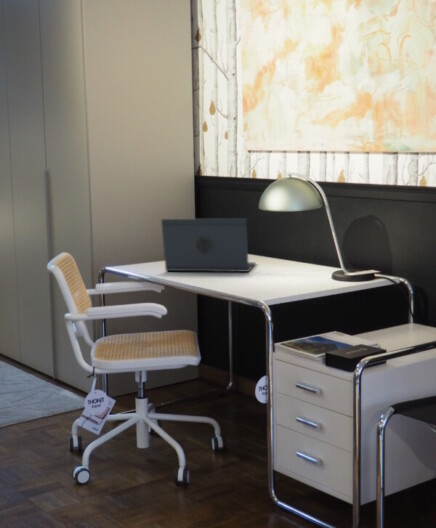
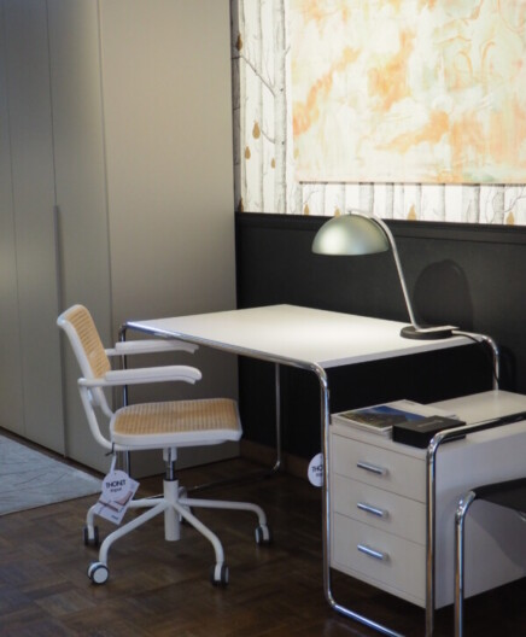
- laptop (210, 242)
